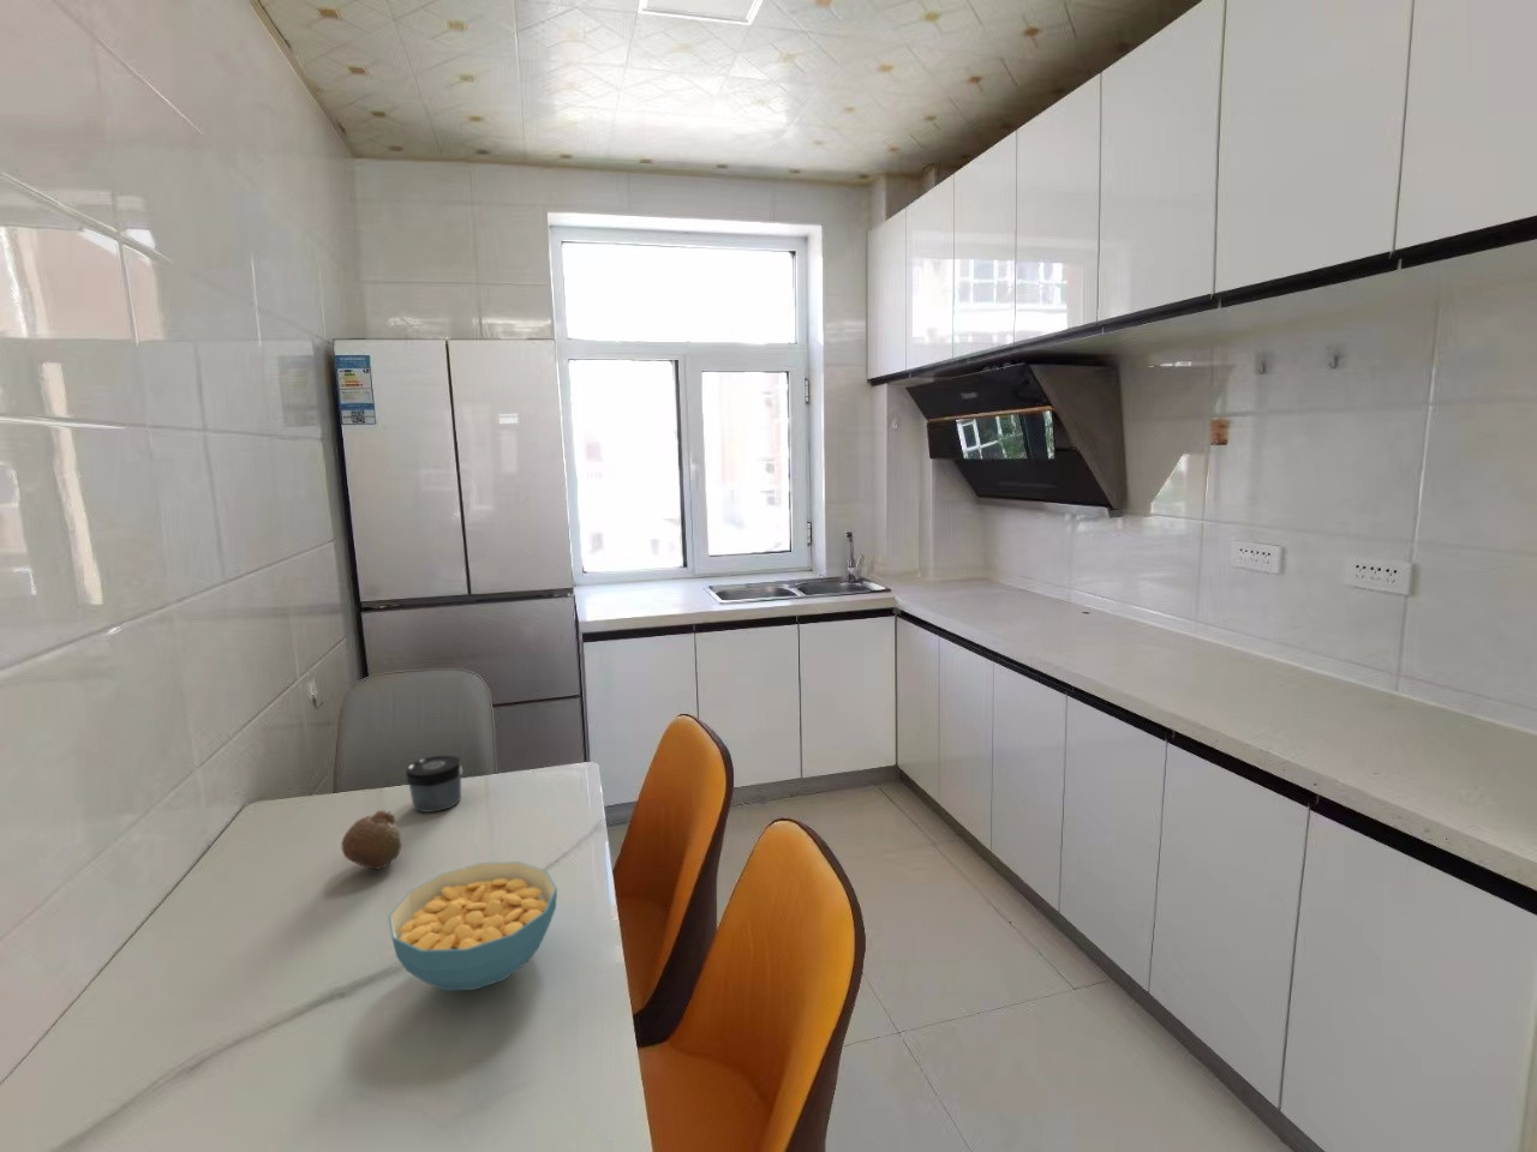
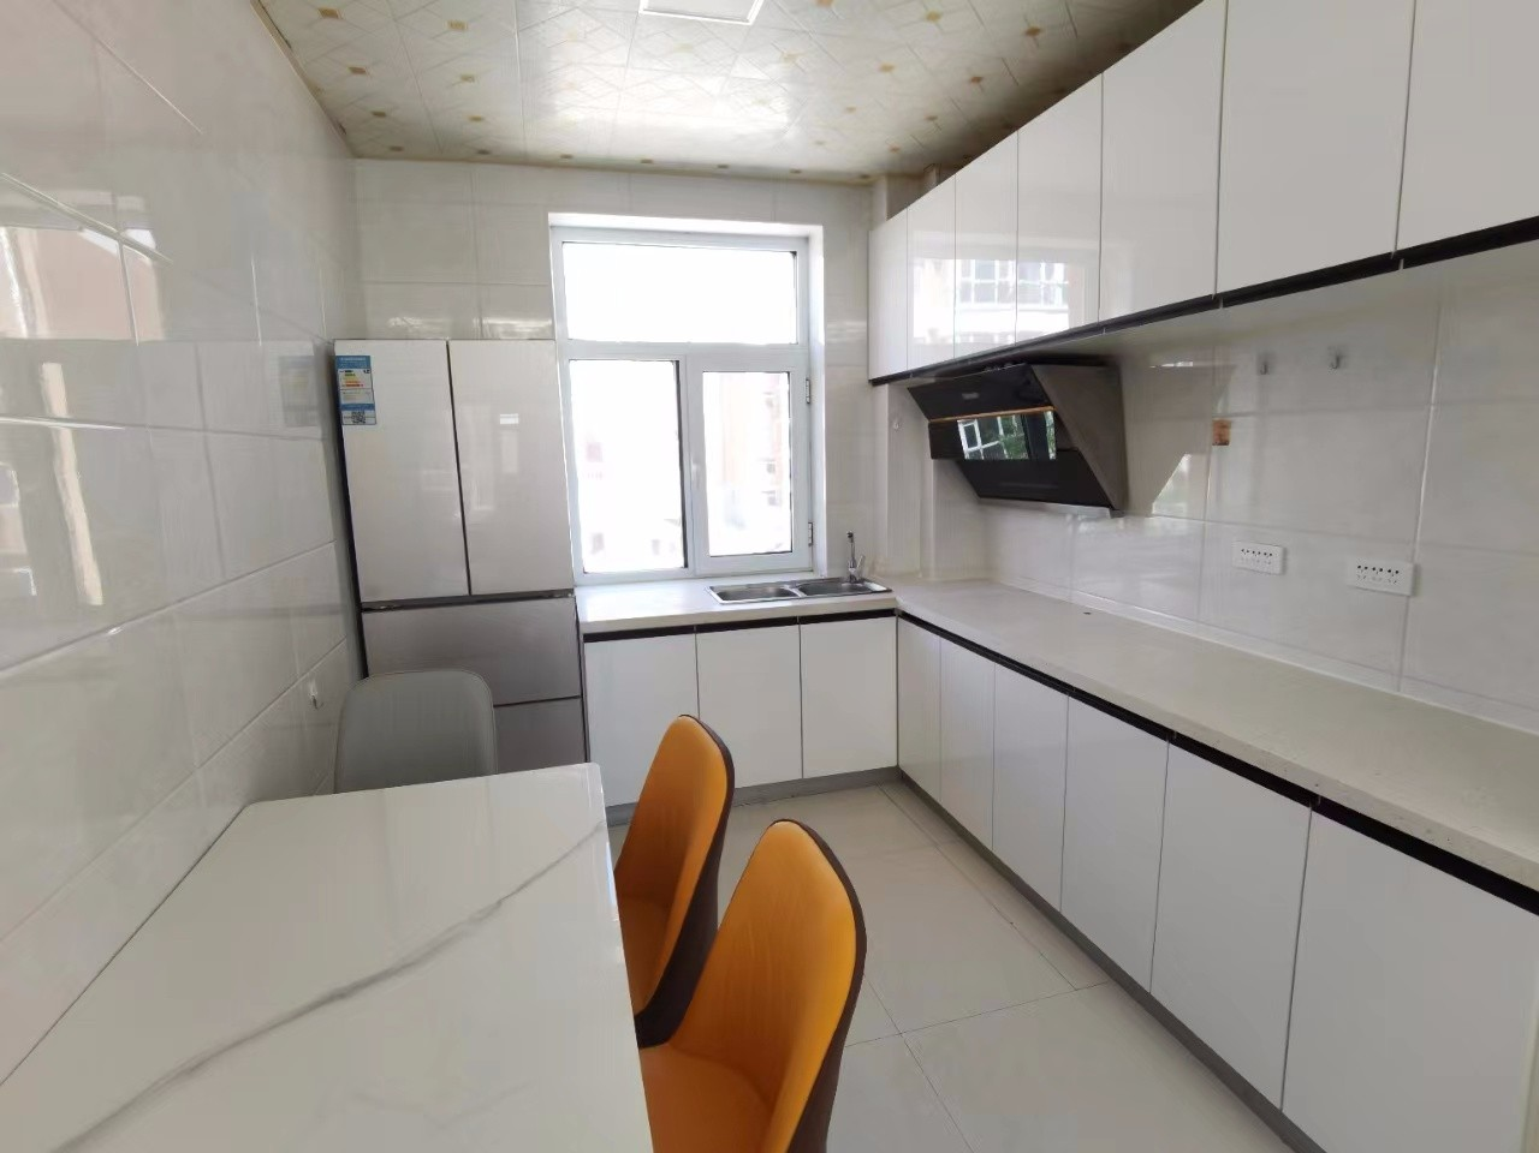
- cereal bowl (478, 937)
- fruit (373, 841)
- jar (434, 784)
